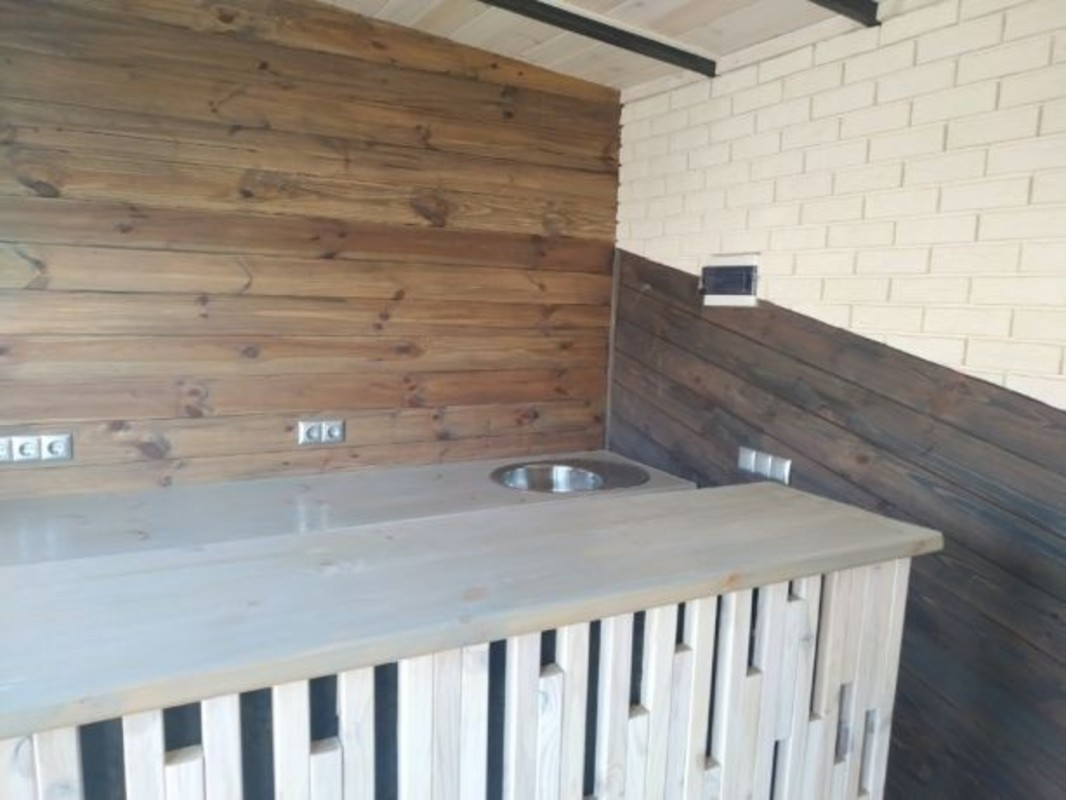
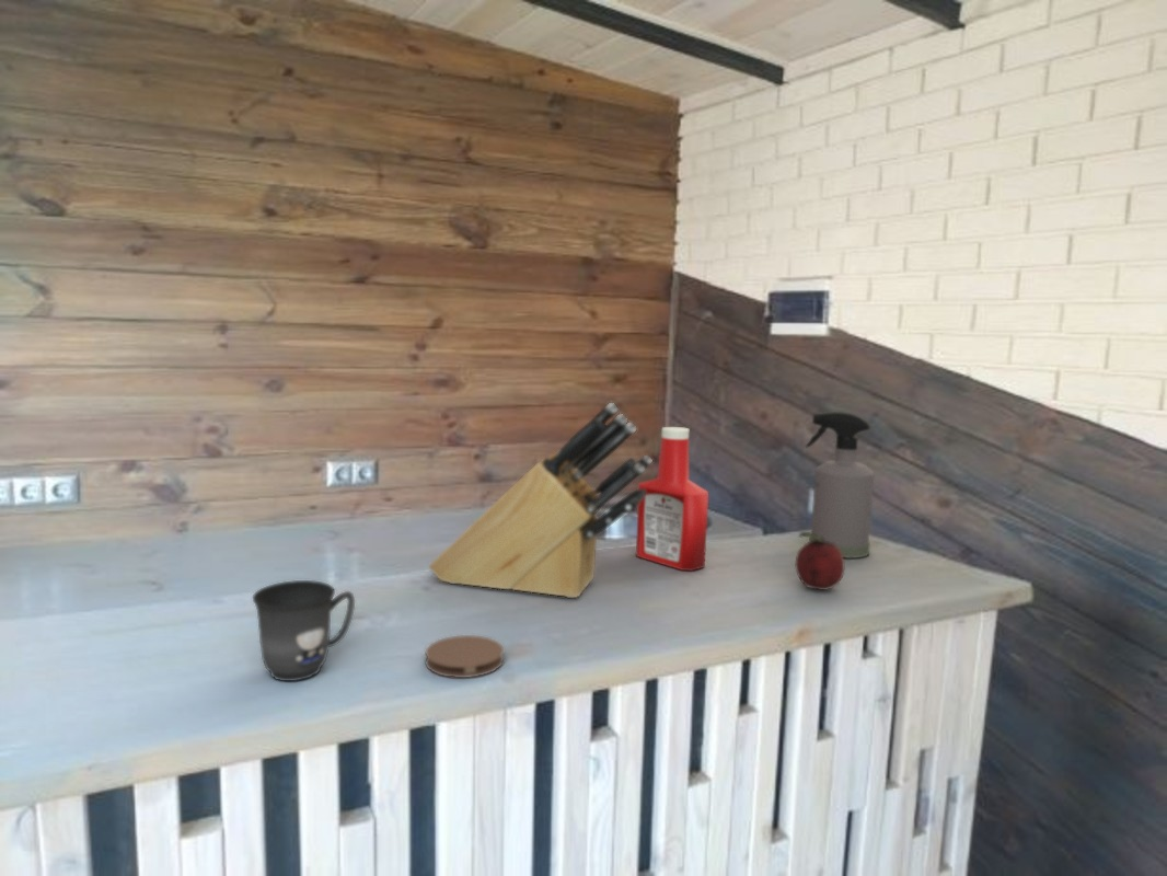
+ mug (308, 627)
+ coaster (464, 655)
+ knife block (541, 494)
+ fruit (818, 560)
+ spray bottle (839, 481)
+ soap bottle (672, 495)
